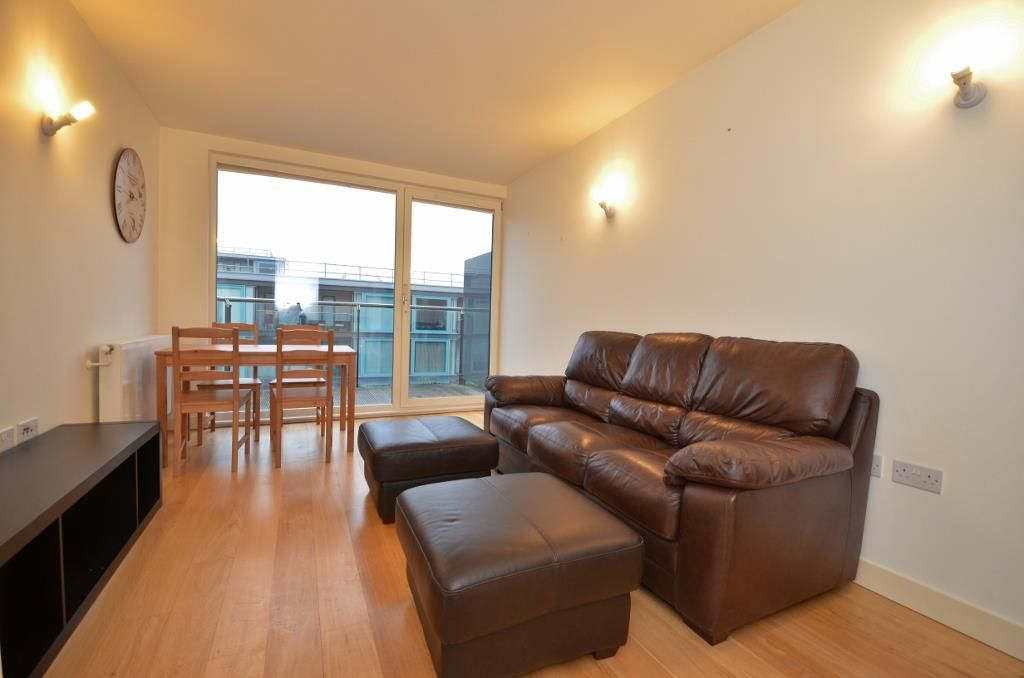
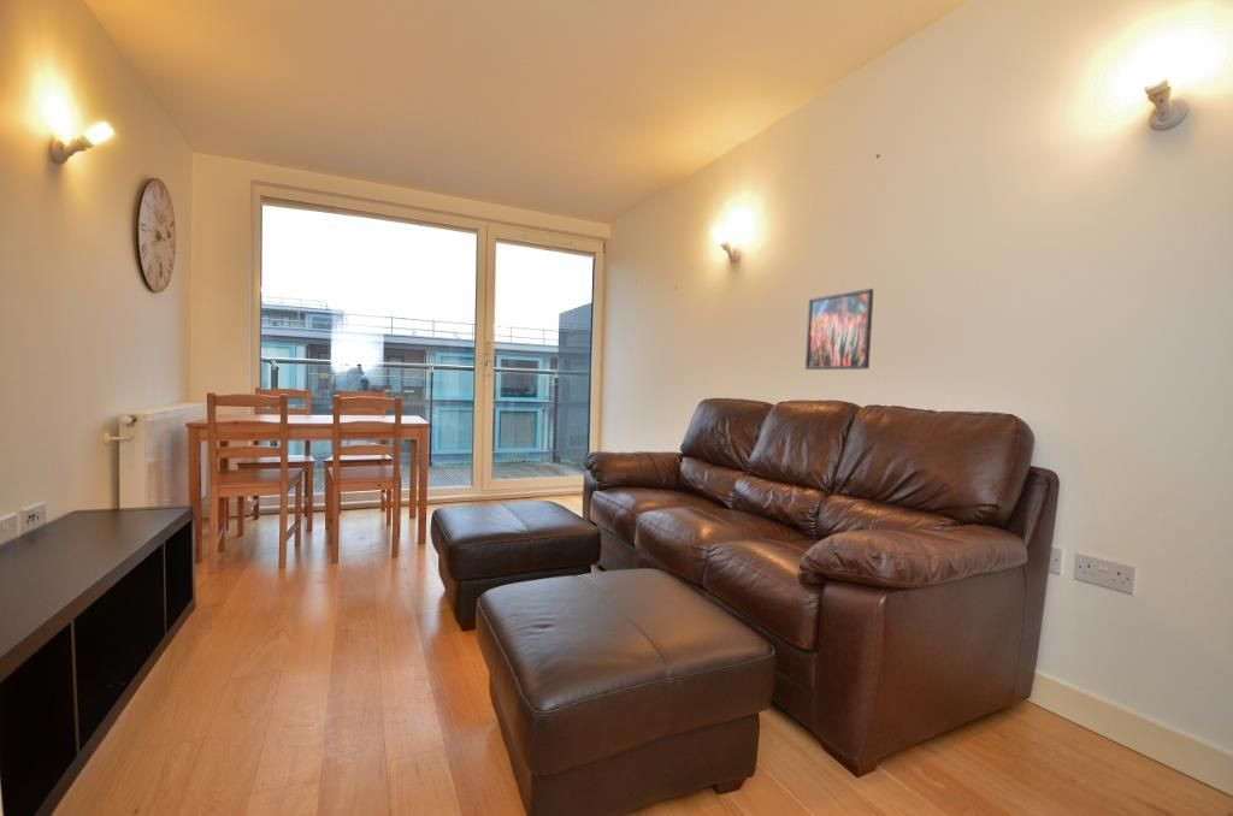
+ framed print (837, 331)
